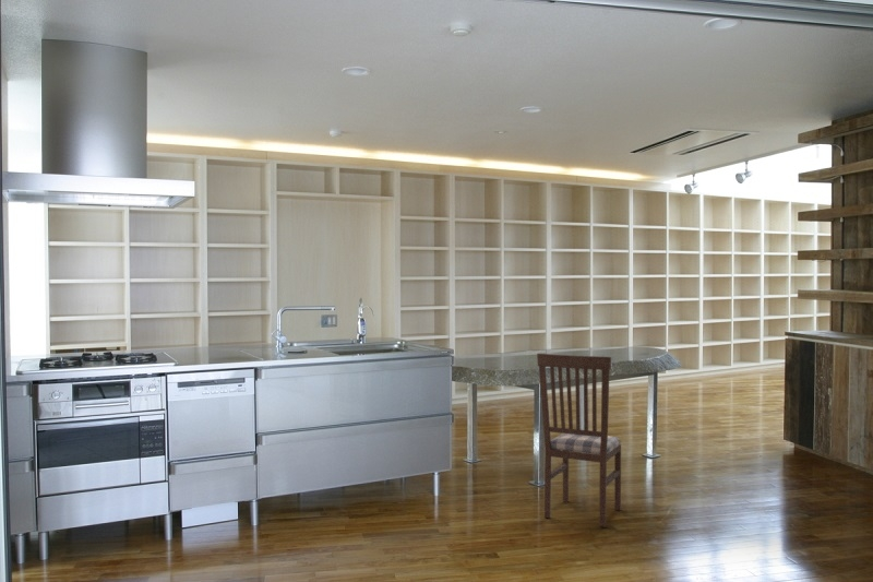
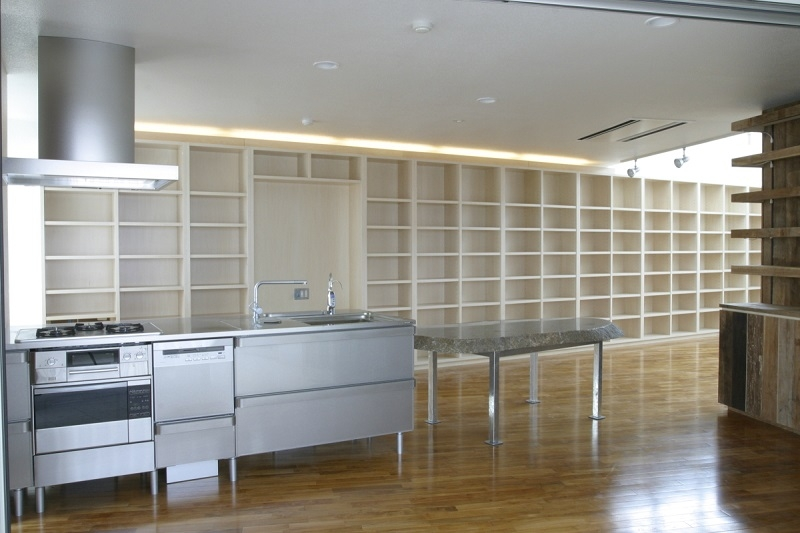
- dining chair (582, 433)
